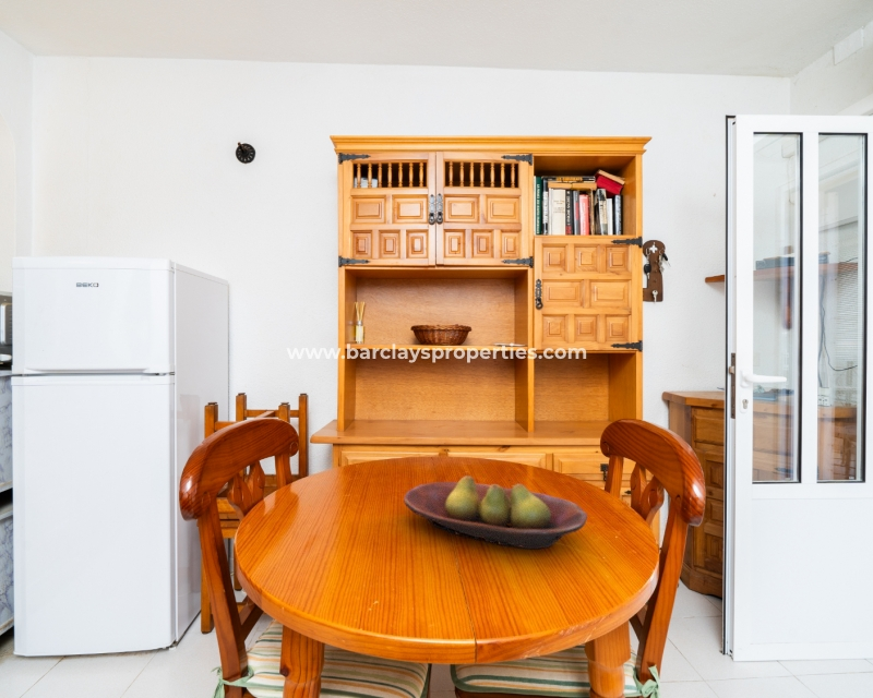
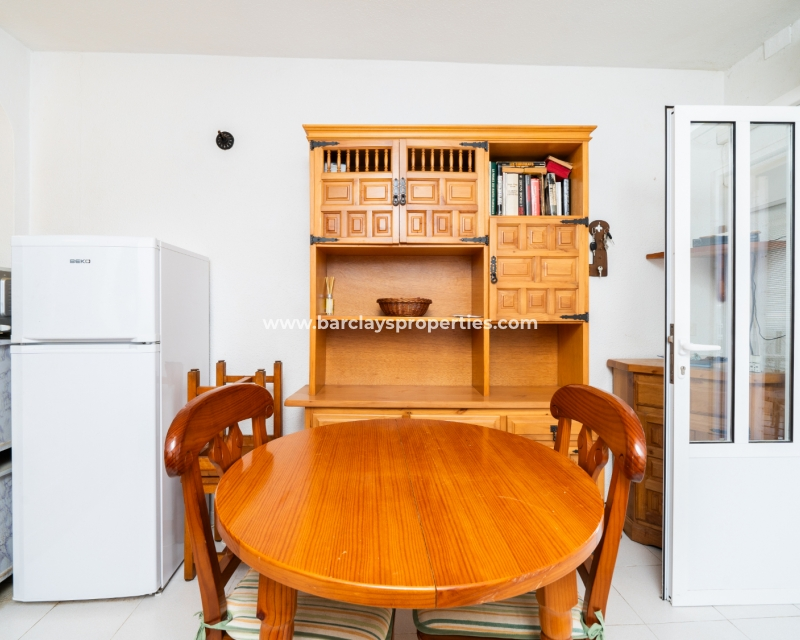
- fruit bowl (490, 505)
